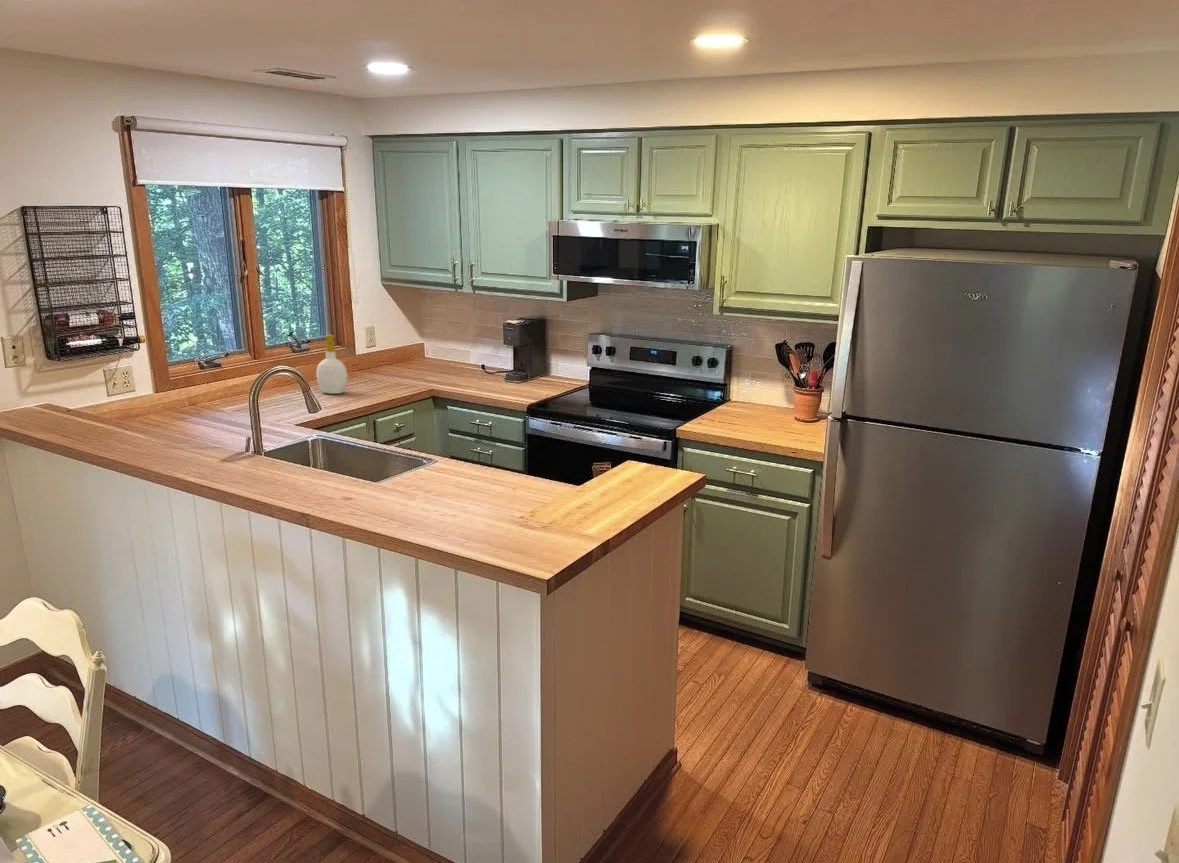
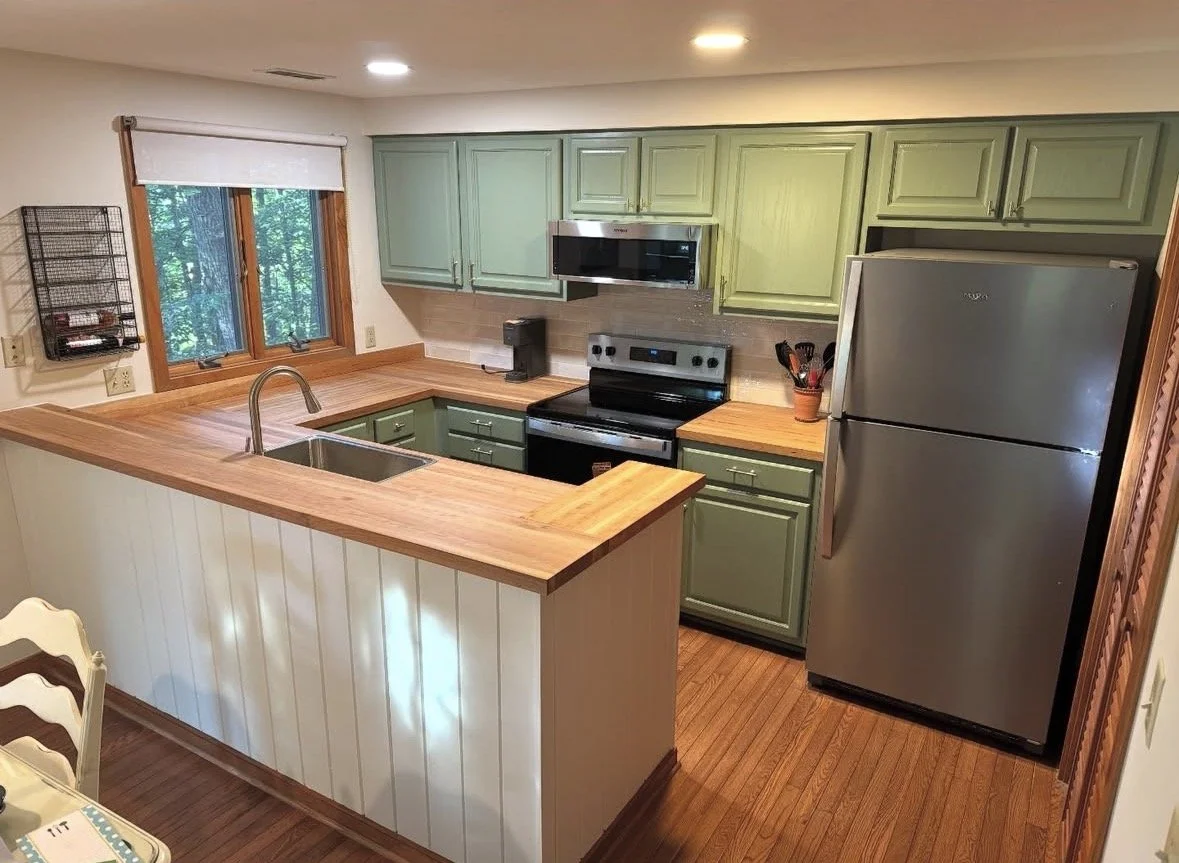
- soap bottle (331, 363)
